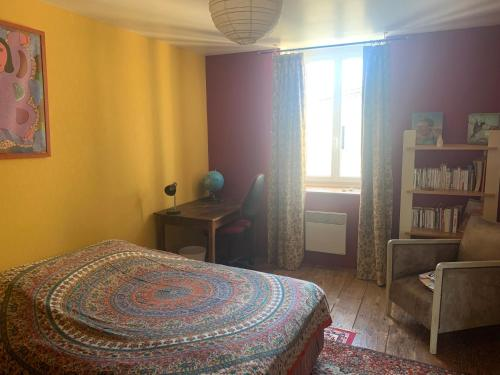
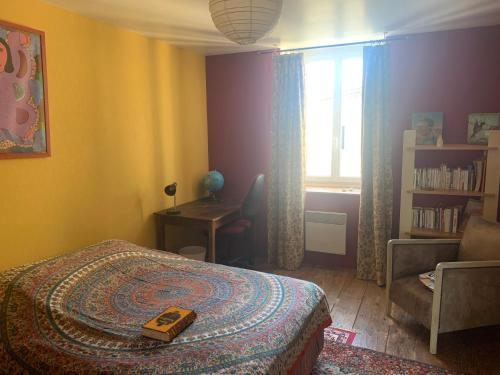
+ hardback book (170, 323)
